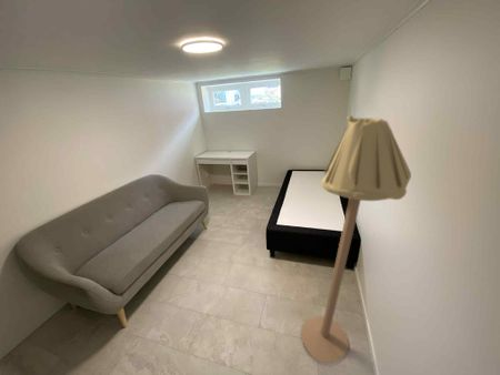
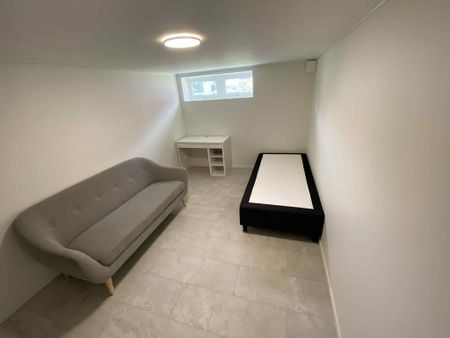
- floor lamp (346, 252)
